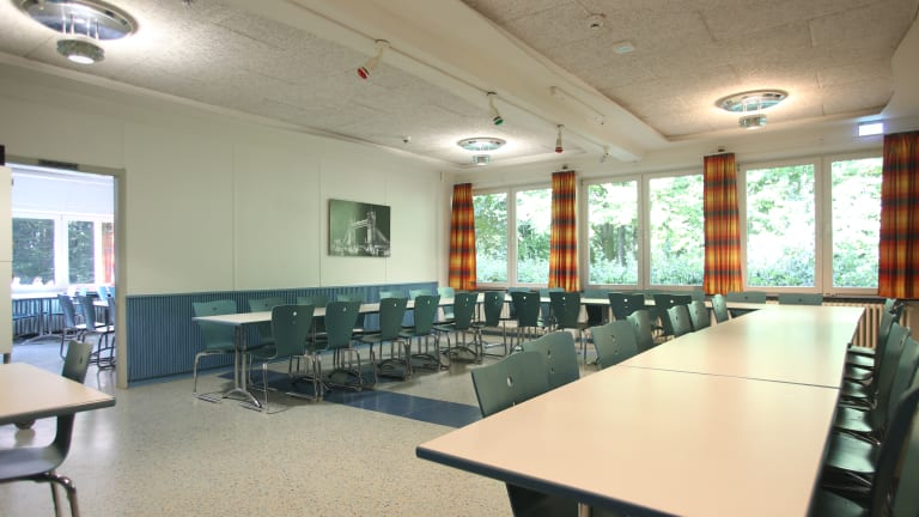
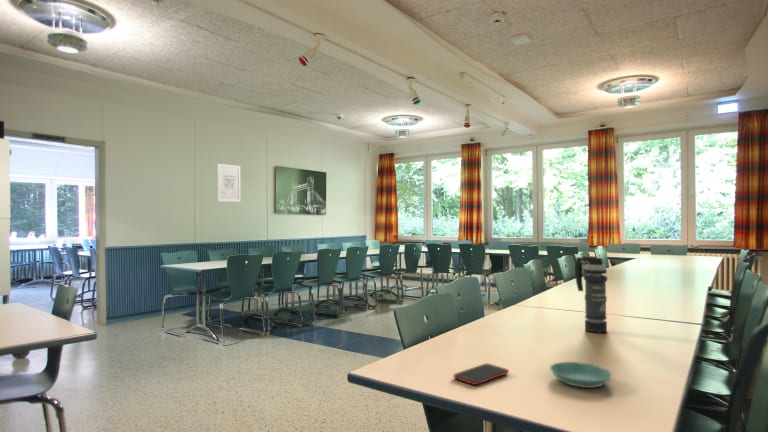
+ wall art (229, 183)
+ cell phone (481, 373)
+ smoke grenade (591, 293)
+ saucer (580, 375)
